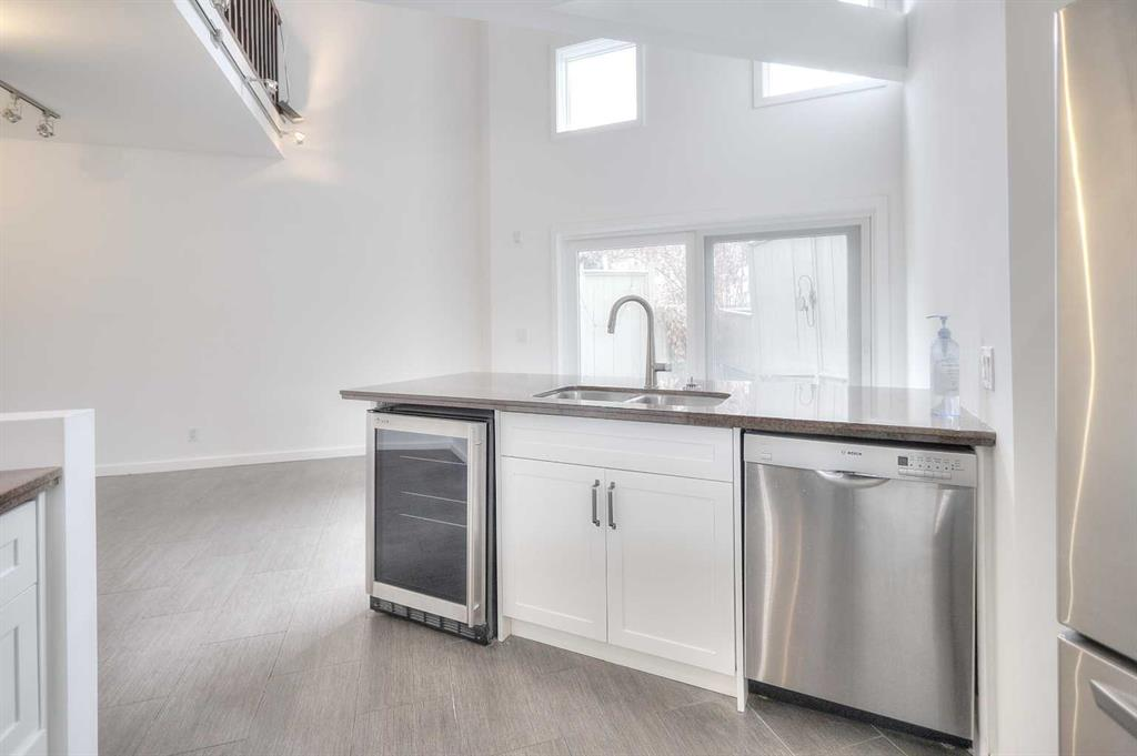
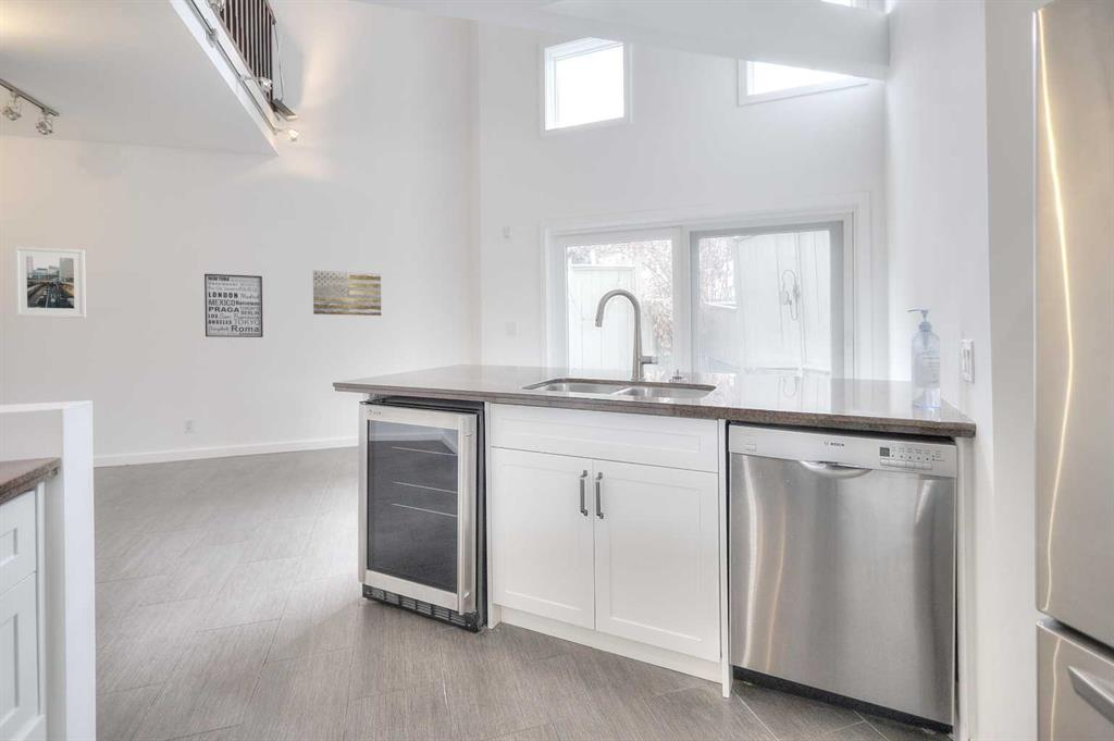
+ wall art (234, 306)
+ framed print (50, 282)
+ wall art (347, 293)
